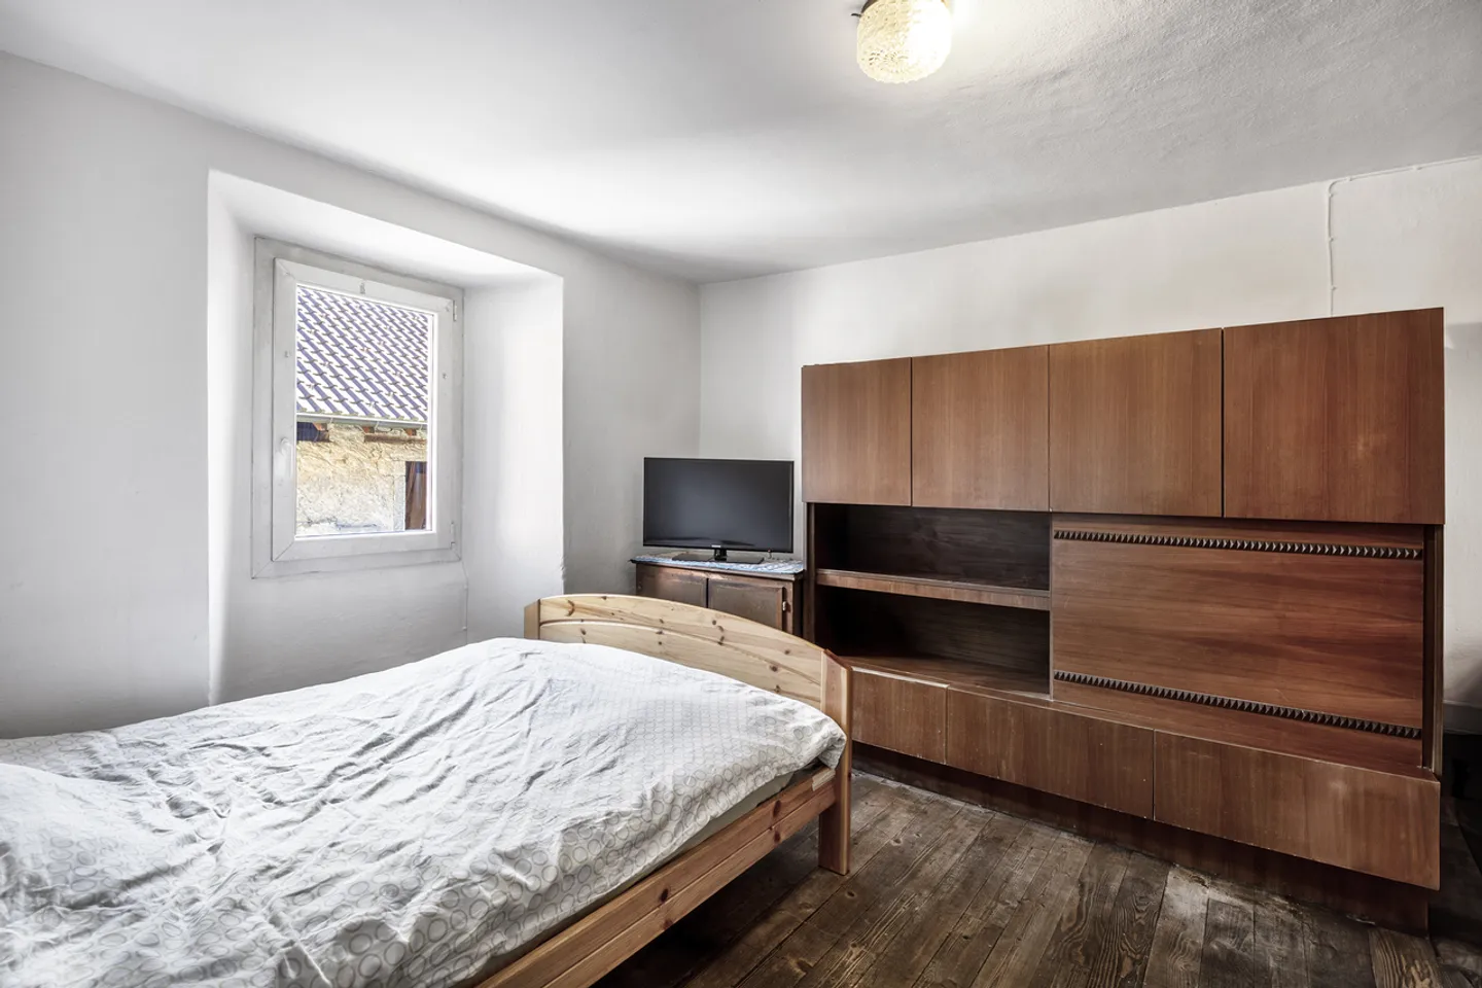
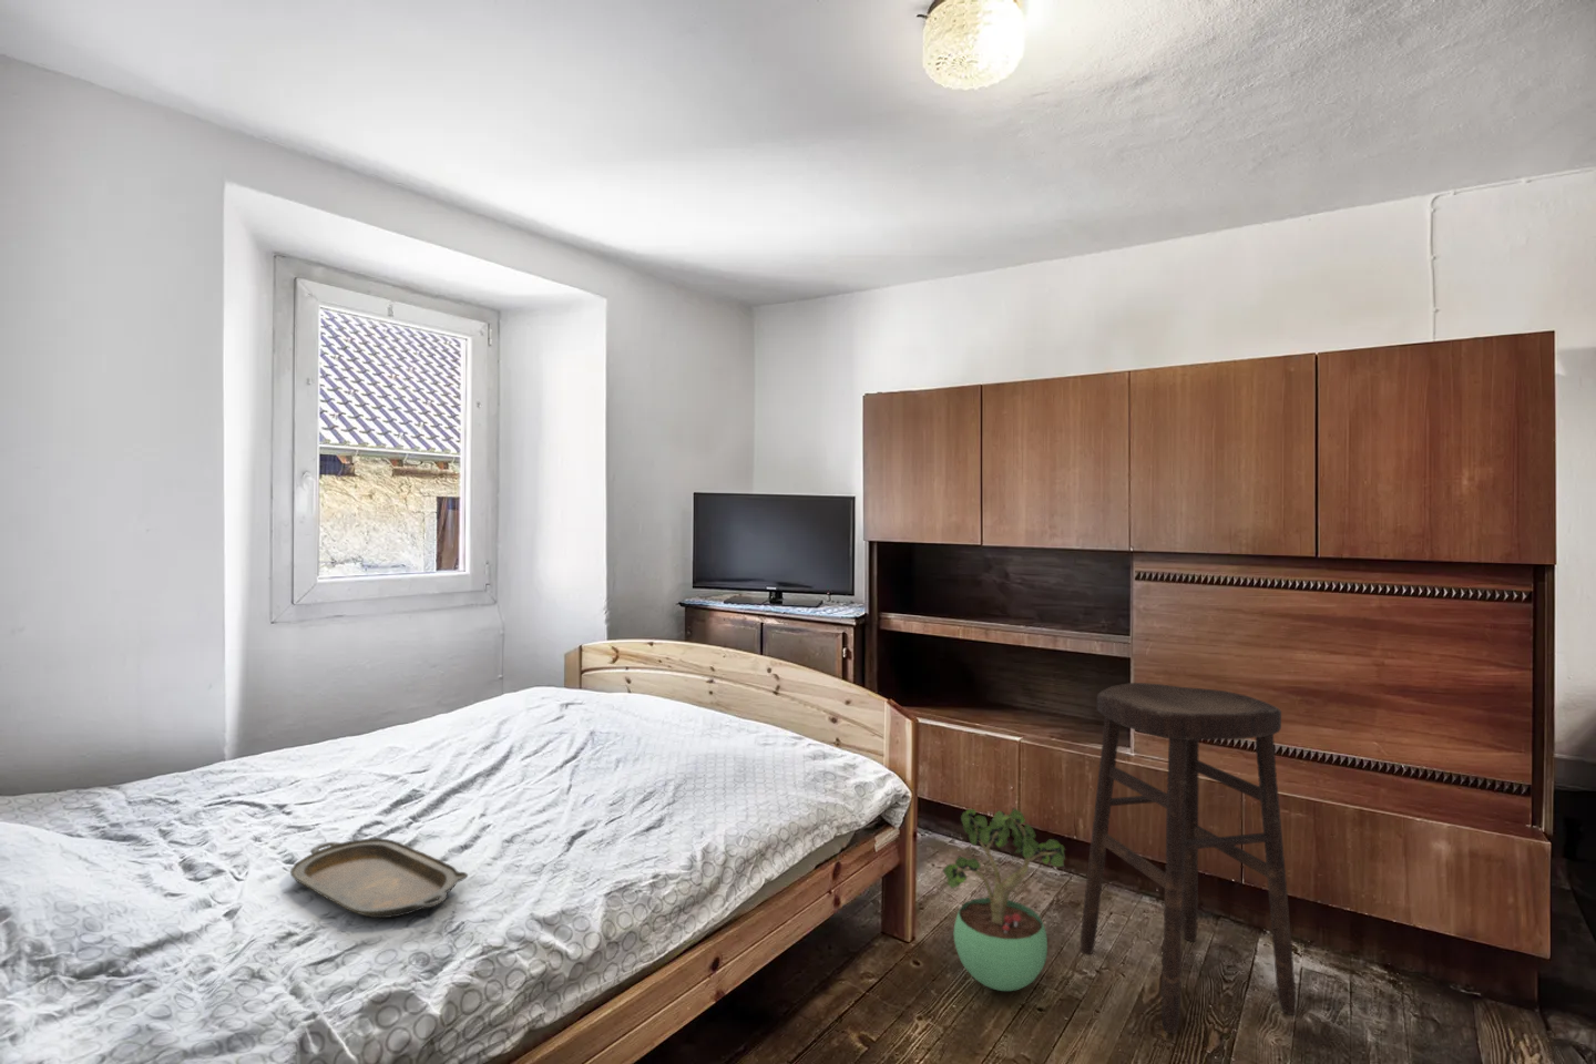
+ stool (1180, 837)
+ serving tray (374, 878)
+ potted plant (1005, 893)
